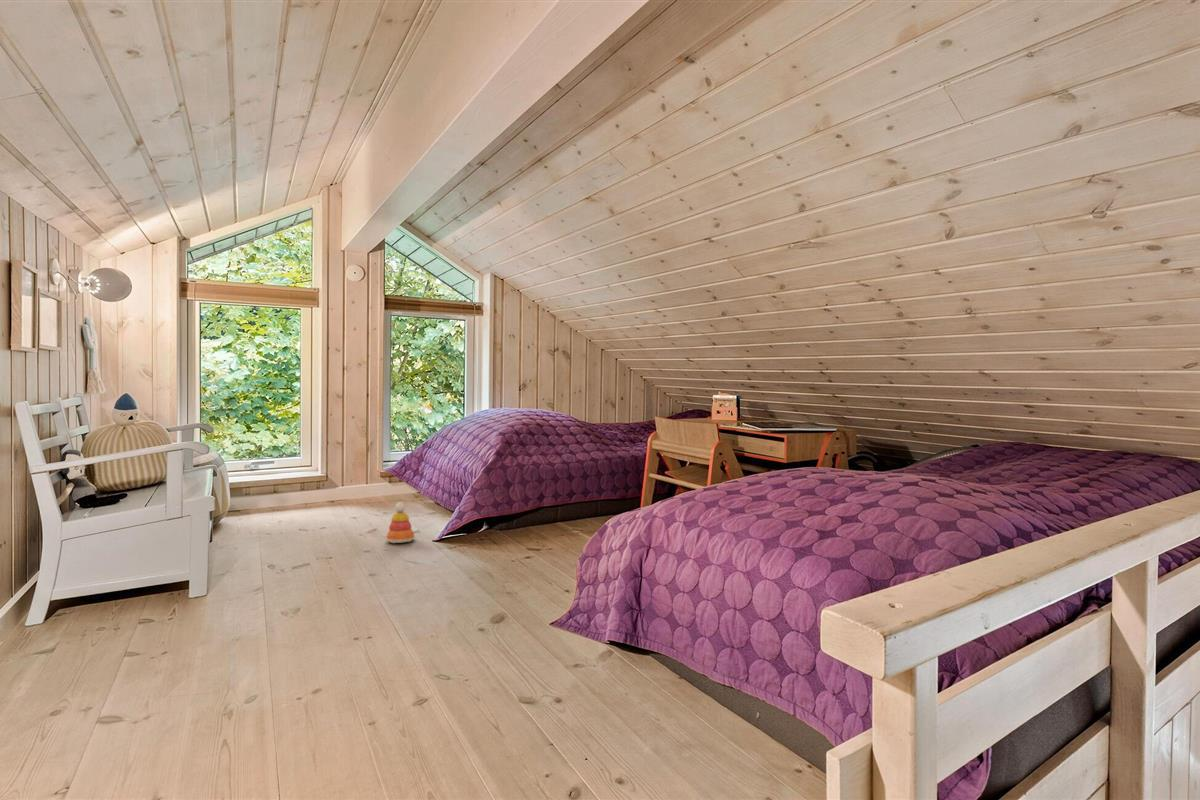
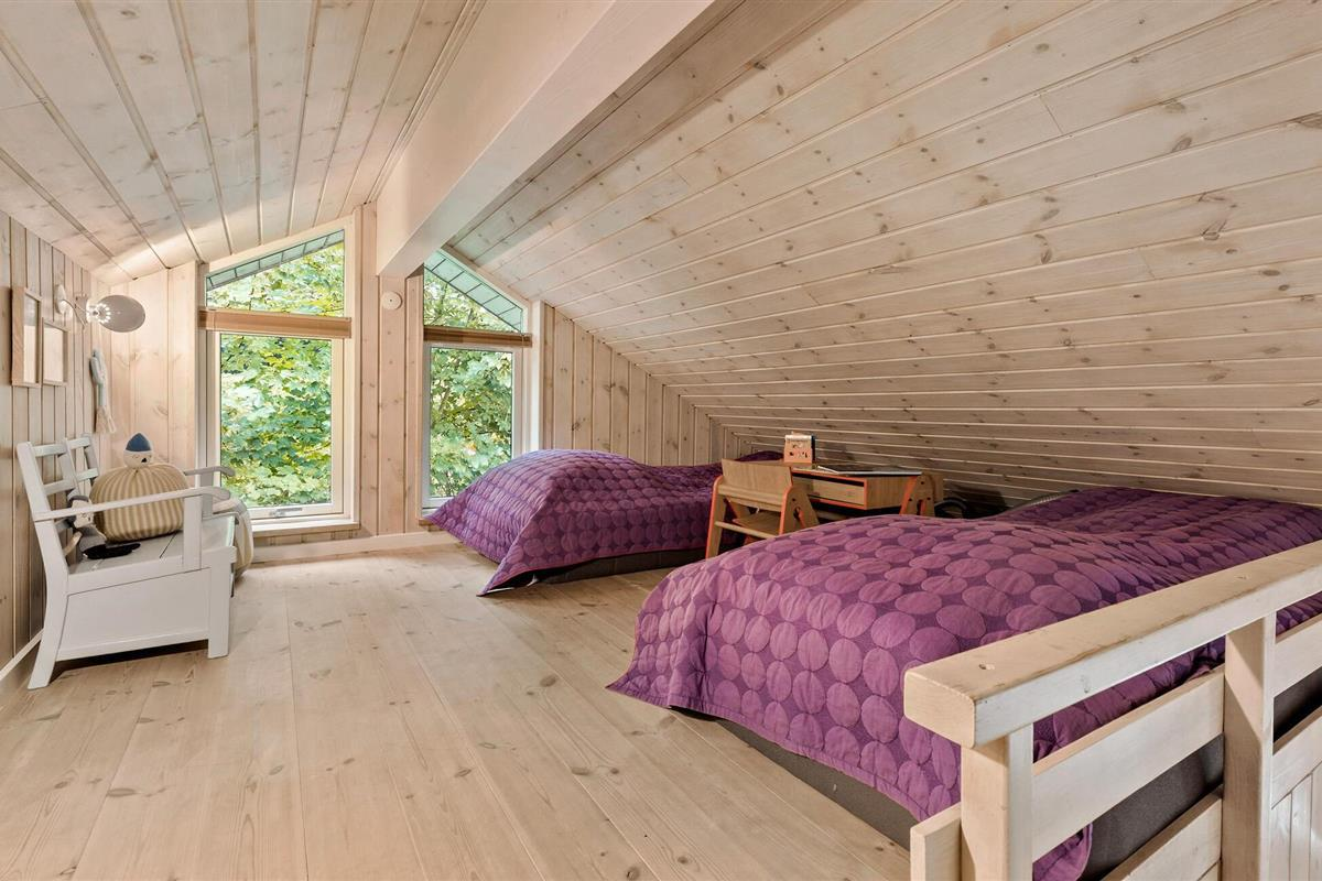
- stacking toy (400, 521)
